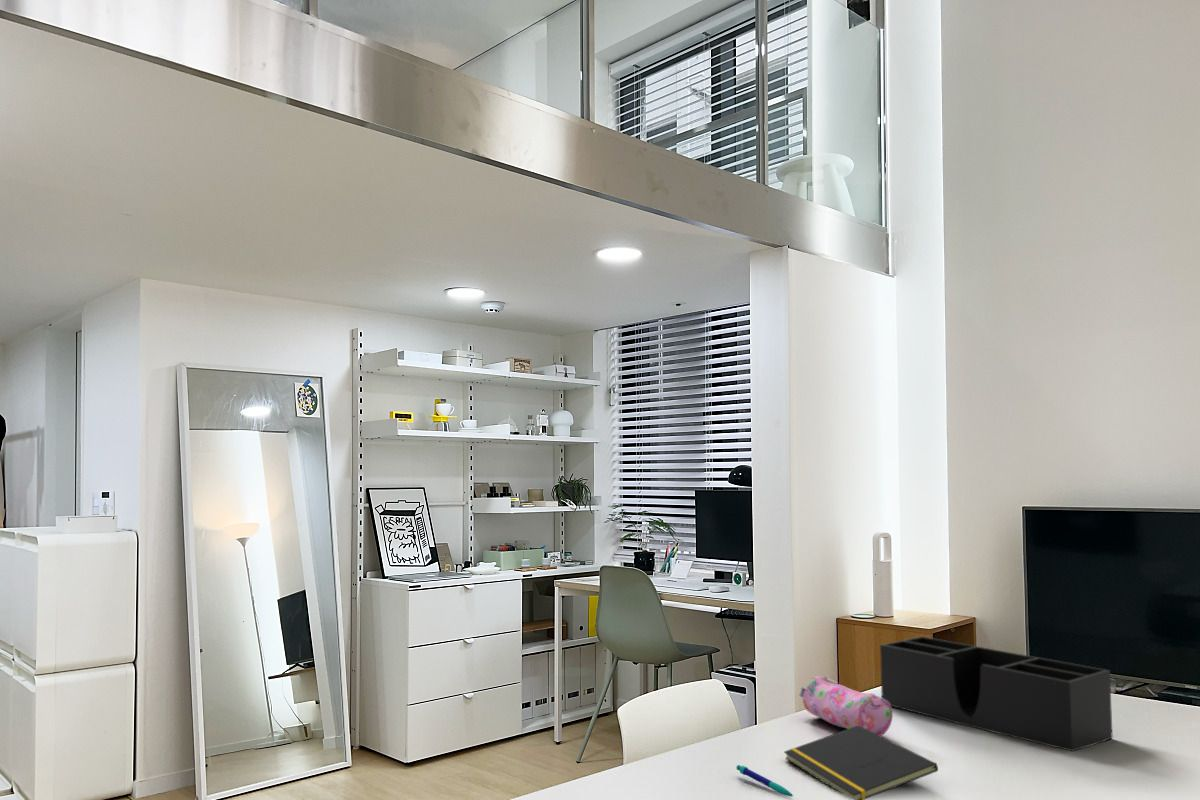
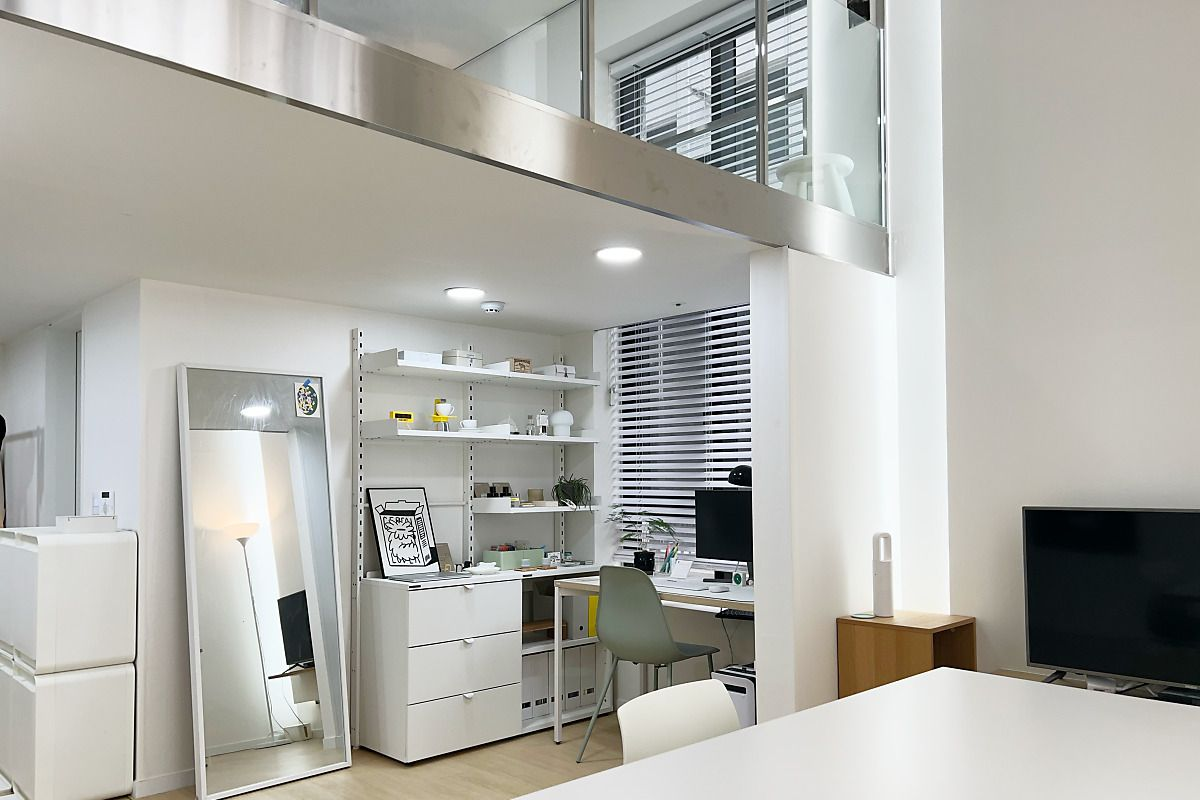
- notepad (857, 760)
- desk organizer (988, 688)
- pencil case (844, 705)
- pen (764, 780)
